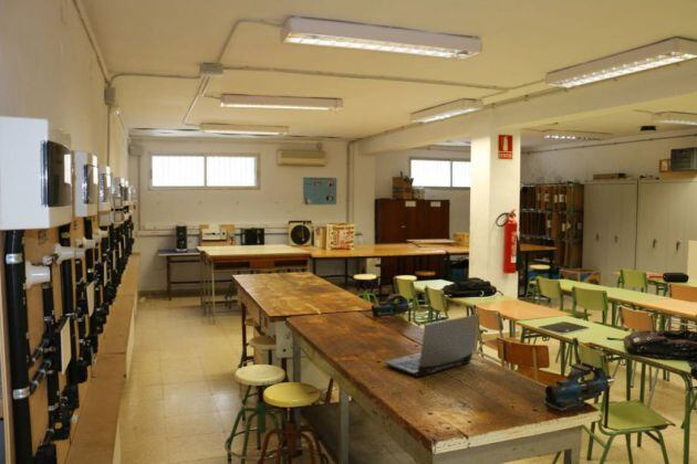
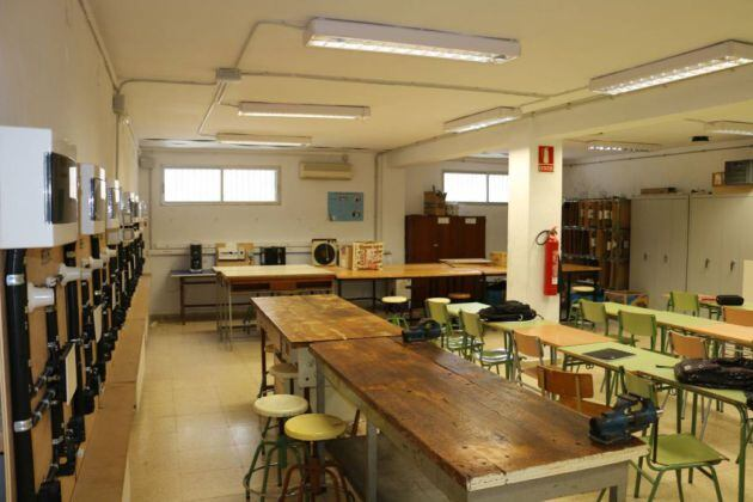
- laptop computer (430, 339)
